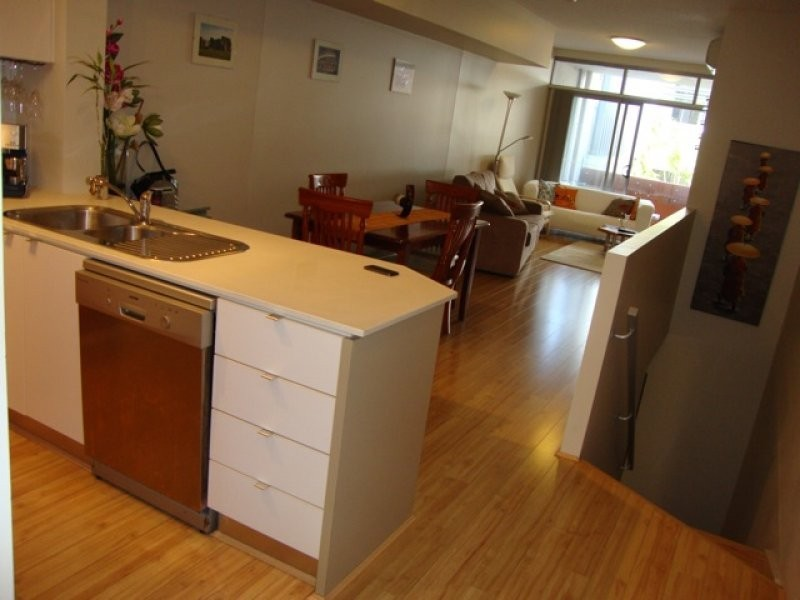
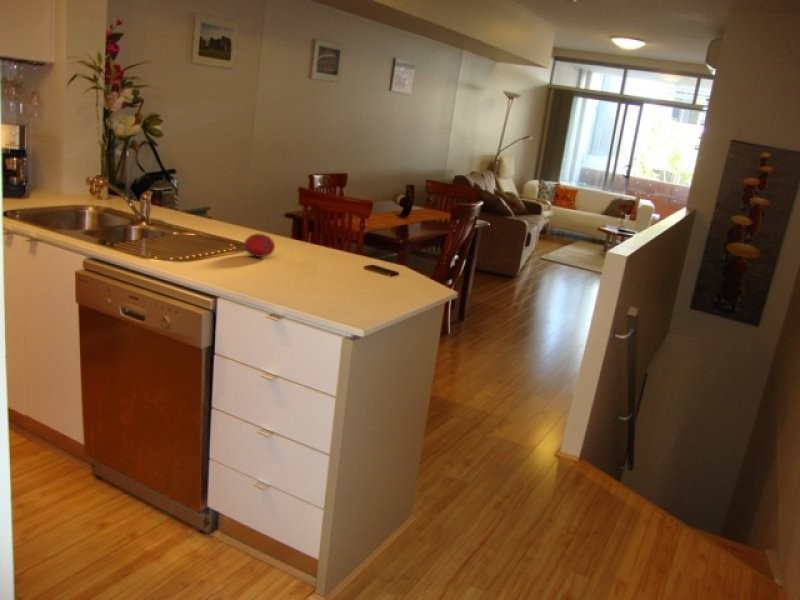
+ fruit (258, 244)
